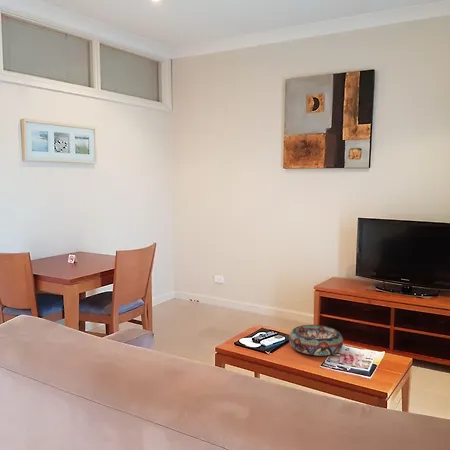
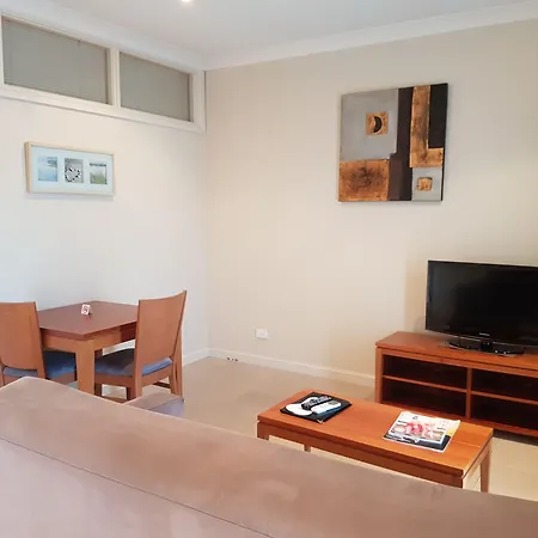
- decorative bowl (315, 339)
